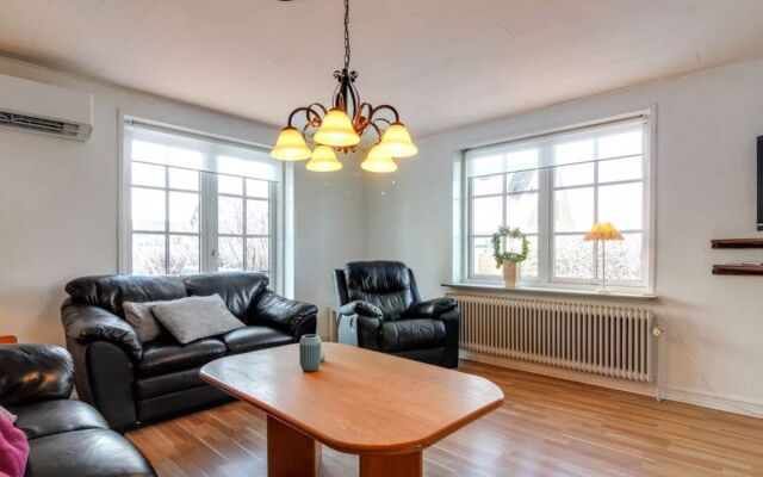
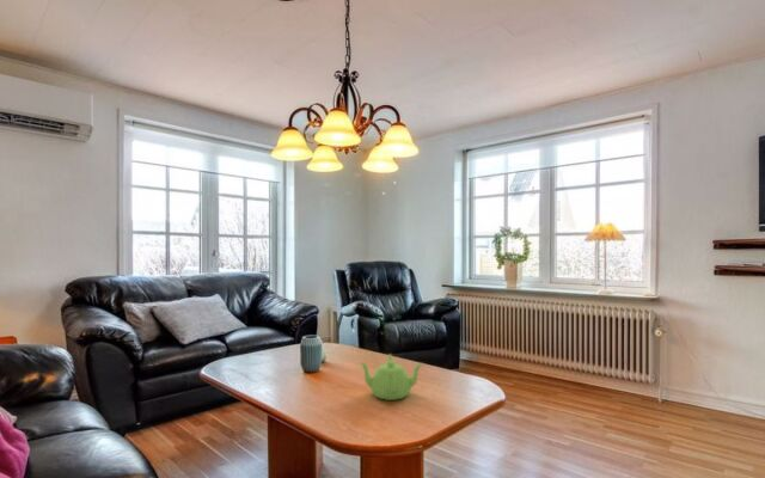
+ teapot (391, 378)
